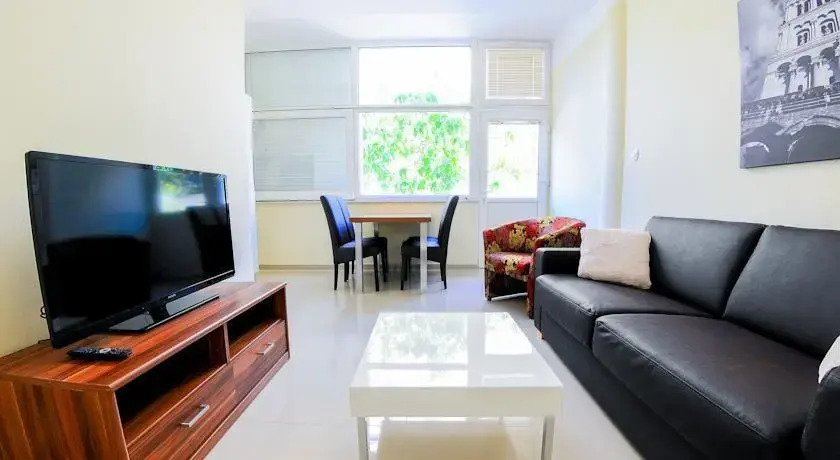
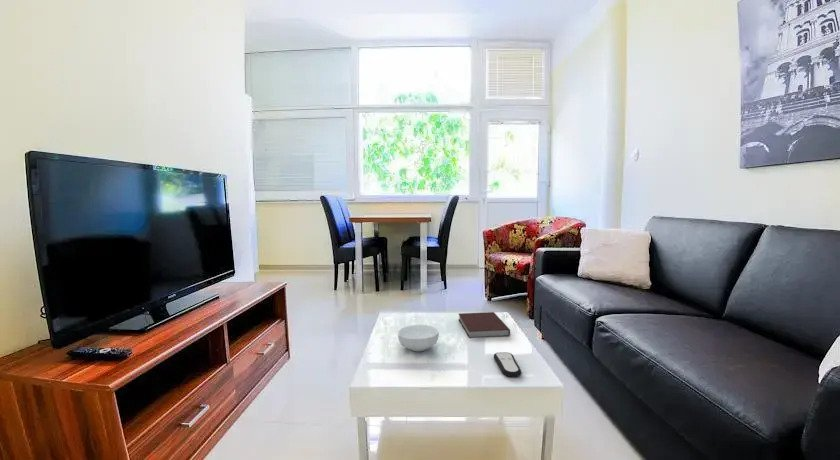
+ remote control (507, 363)
+ notebook (482, 324)
+ cereal bowl (418, 339)
